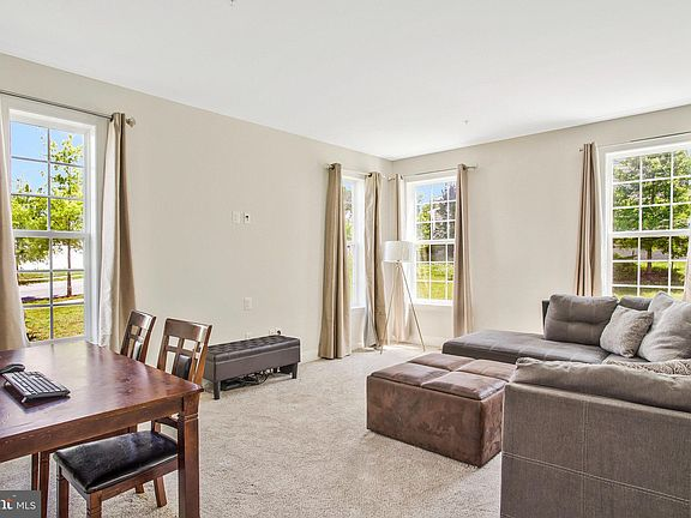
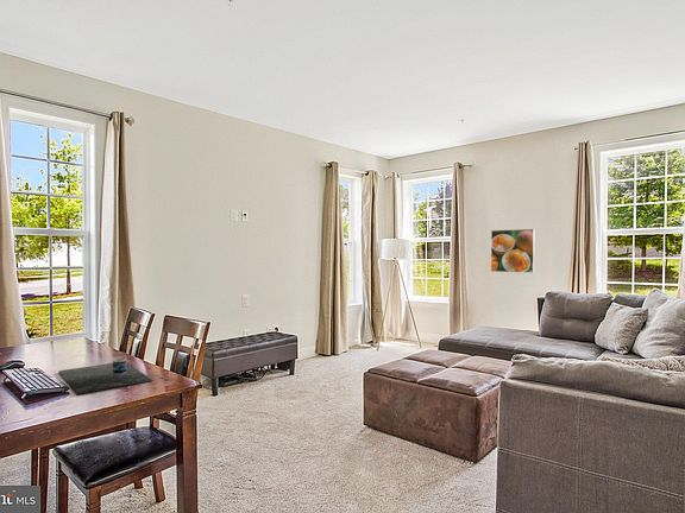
+ placemat (103, 368)
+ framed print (511, 251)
